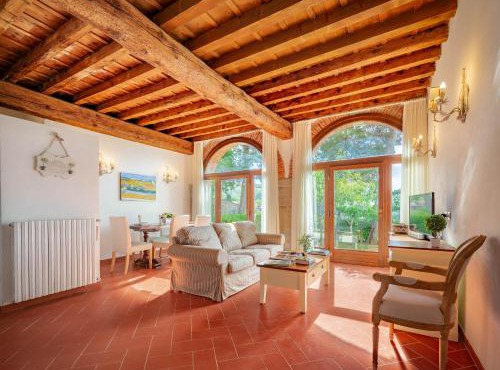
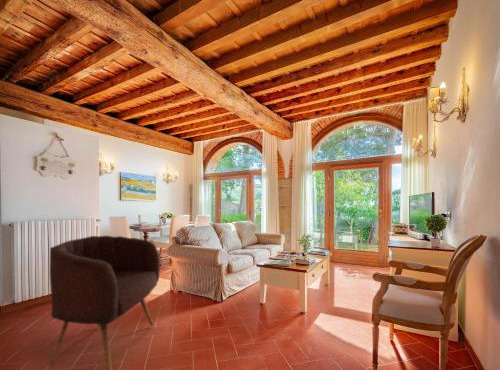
+ armchair (114, 293)
